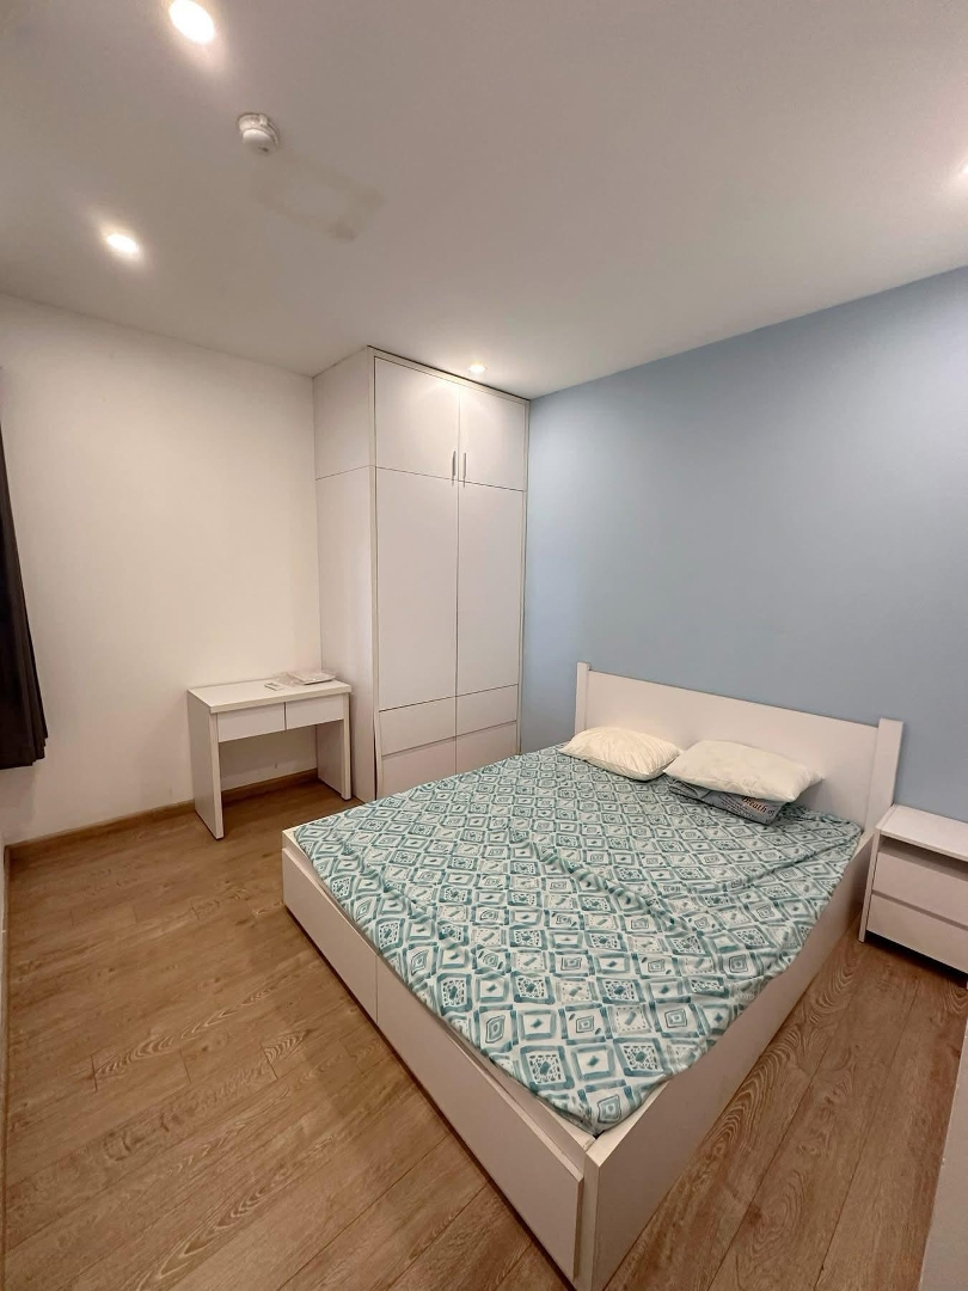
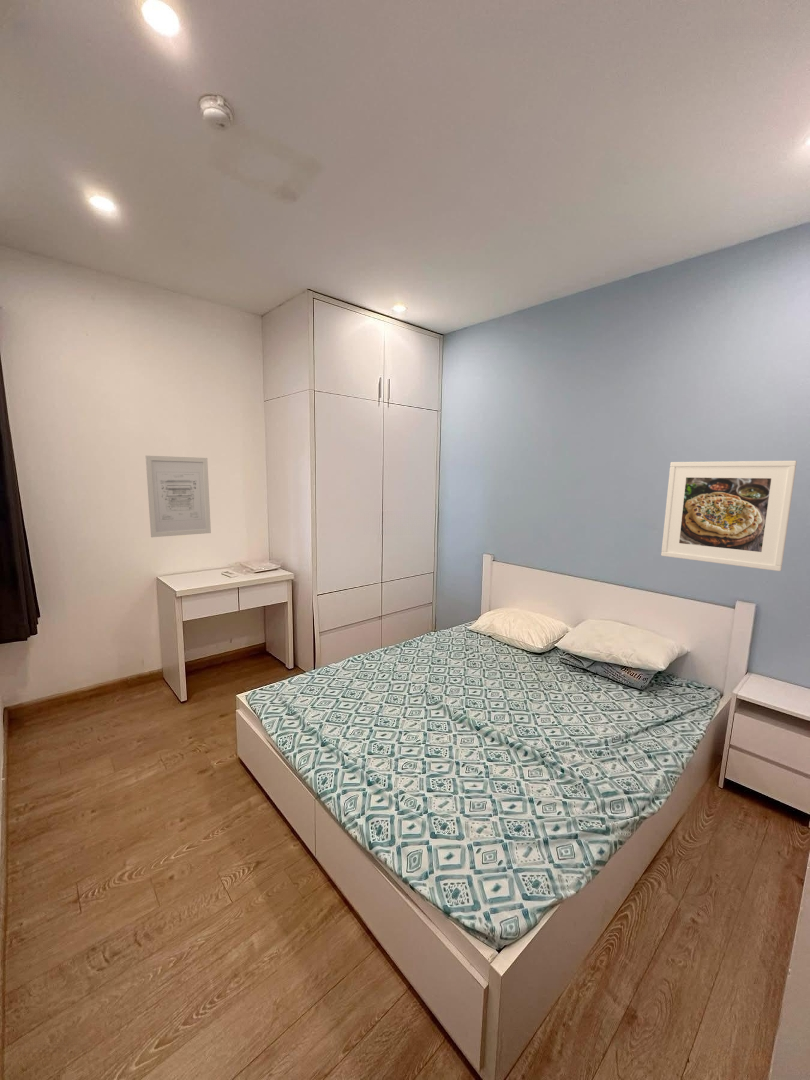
+ wall art (179, 496)
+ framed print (722, 512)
